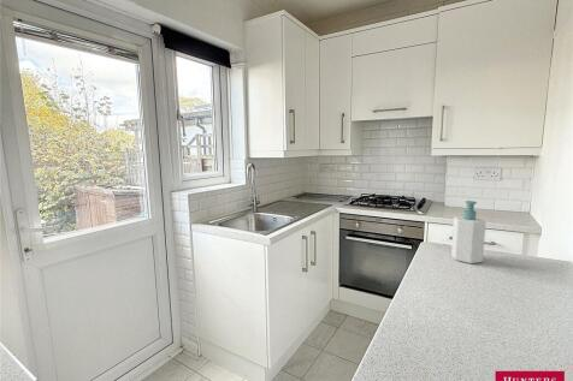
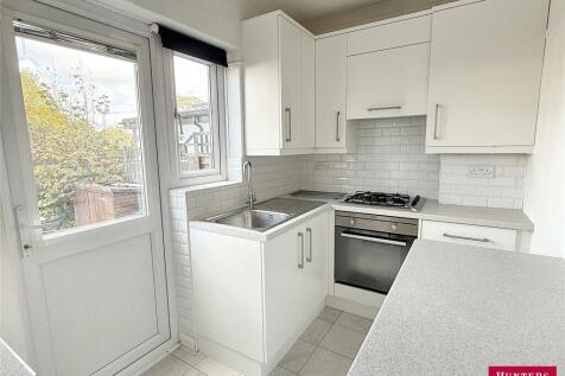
- soap bottle (468, 230)
